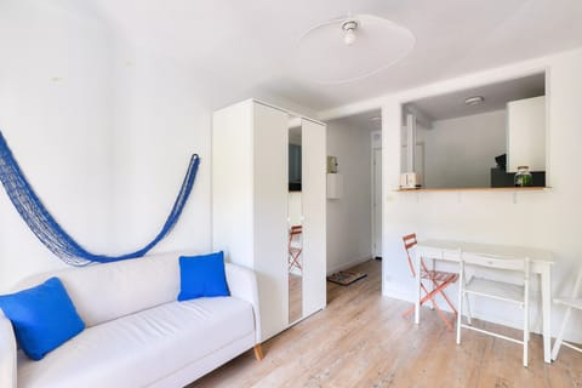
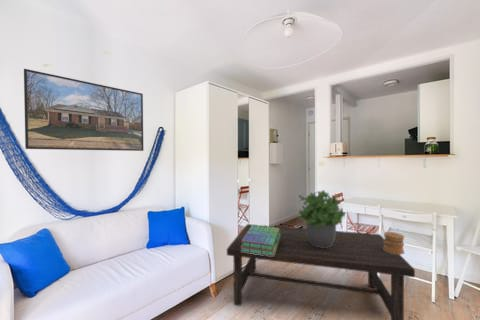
+ stack of books (262, 240)
+ potted plant (321, 216)
+ decorative box (393, 241)
+ coffee table (309, 264)
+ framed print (93, 116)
